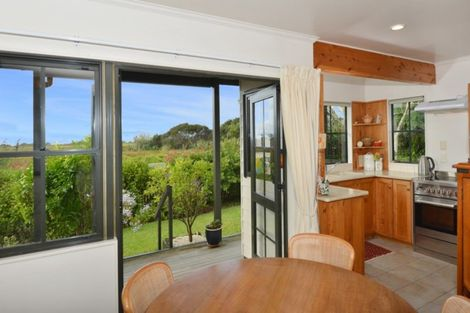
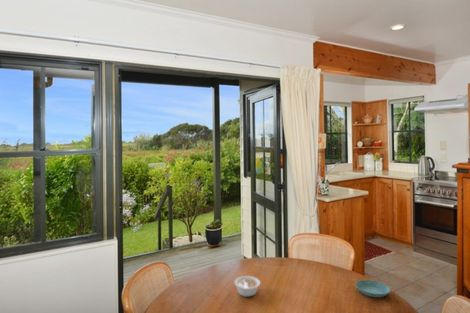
+ saucer (372, 289)
+ legume (247, 286)
